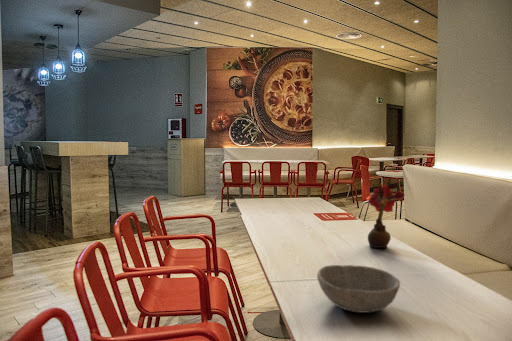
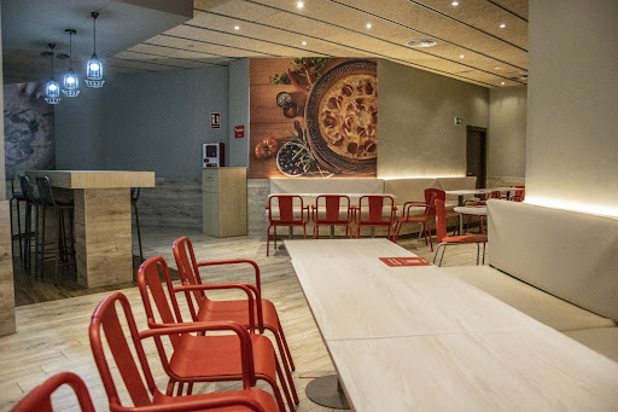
- bowl (356, 290)
- flower (382, 213)
